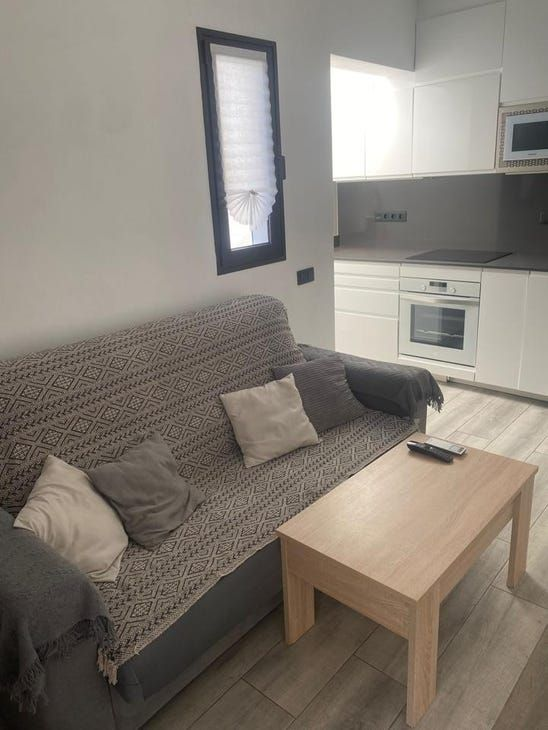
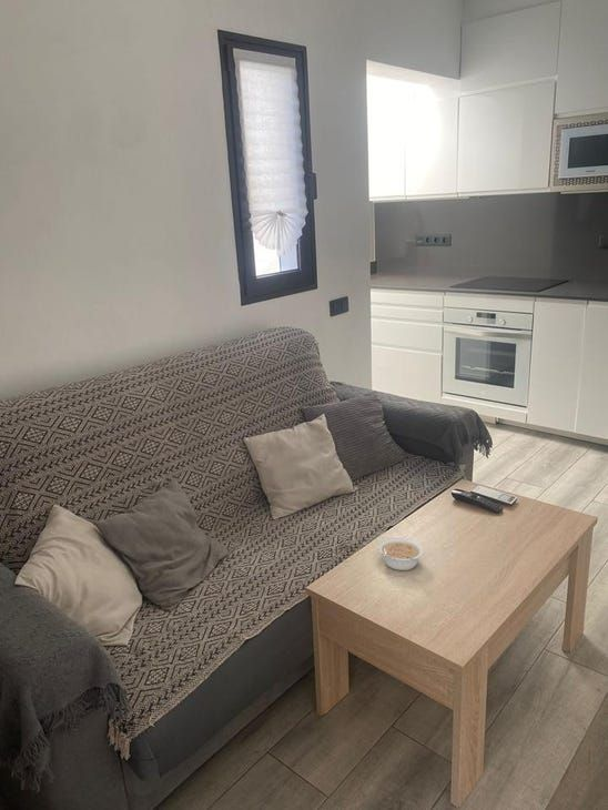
+ legume (402, 554)
